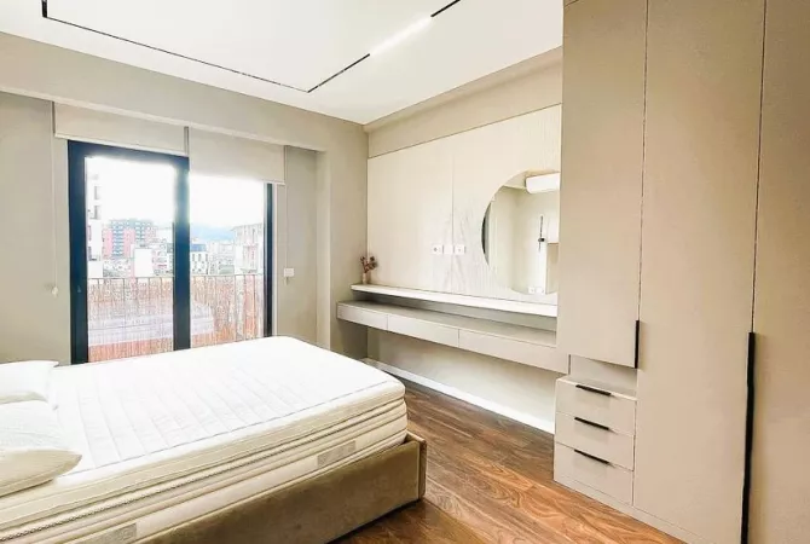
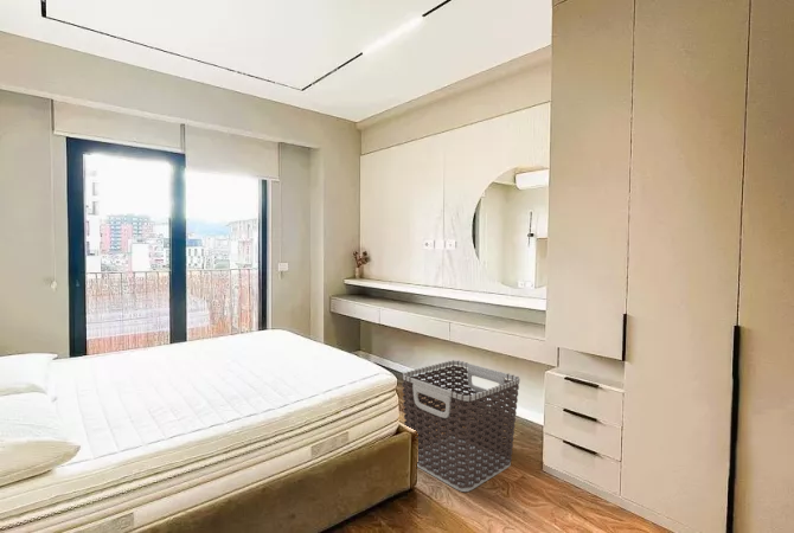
+ clothes hamper (460, 418)
